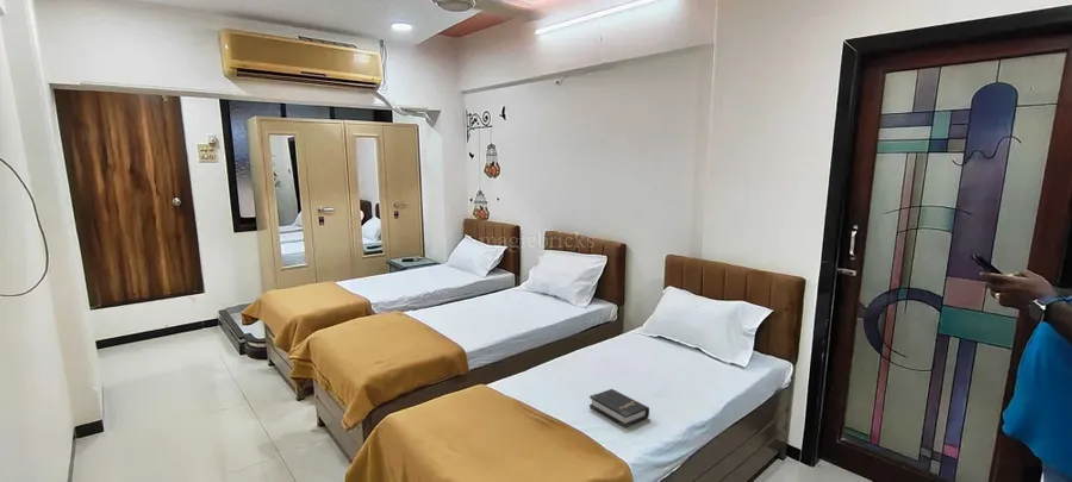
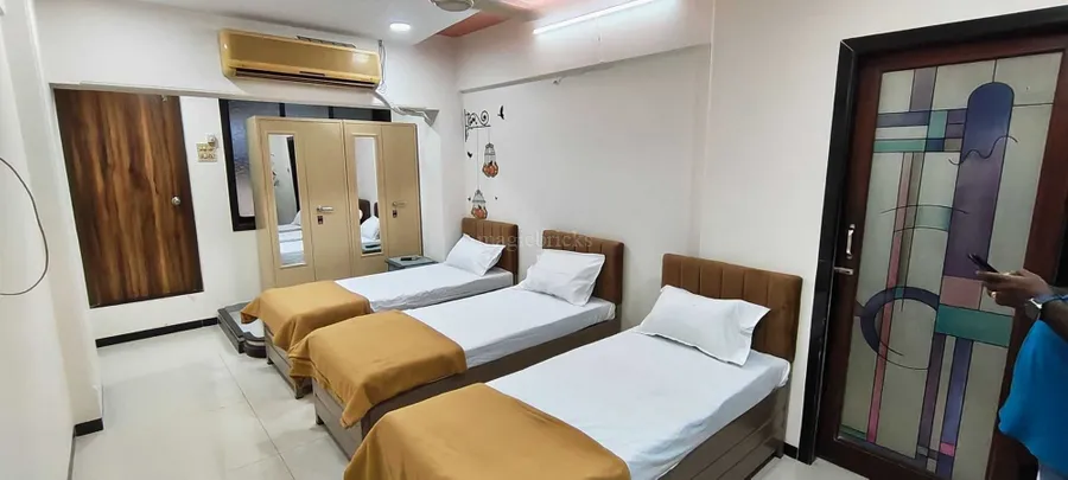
- hardback book (618, 406)
